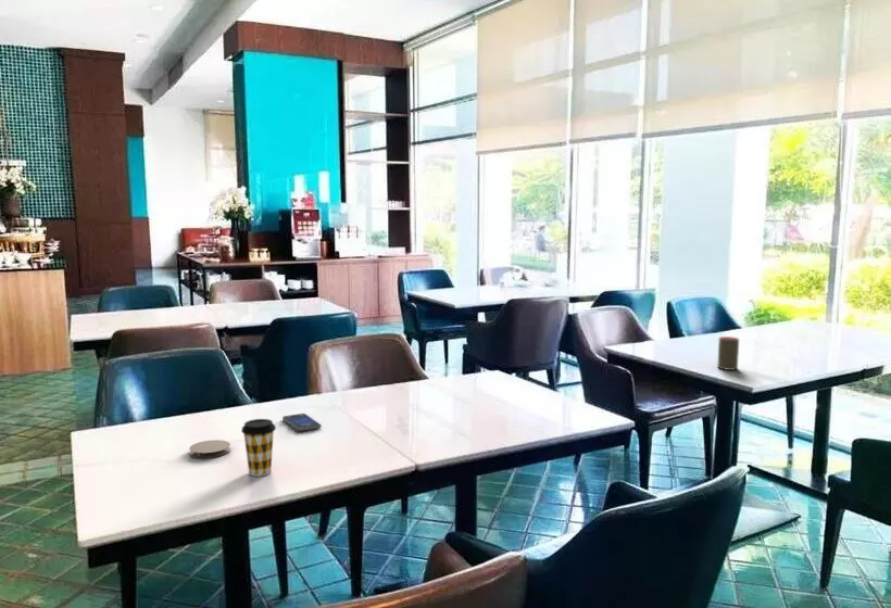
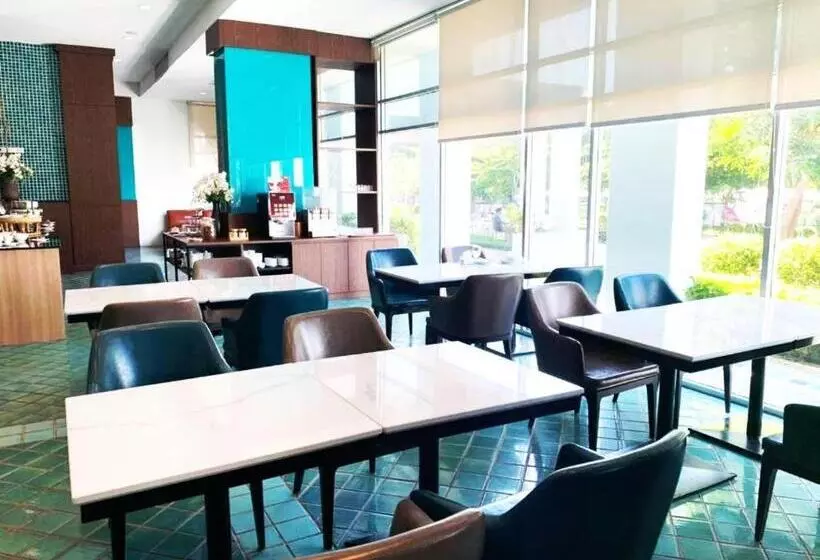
- coaster (210, 448)
- smartphone (301, 421)
- cup (728, 353)
- coffee cup (259, 447)
